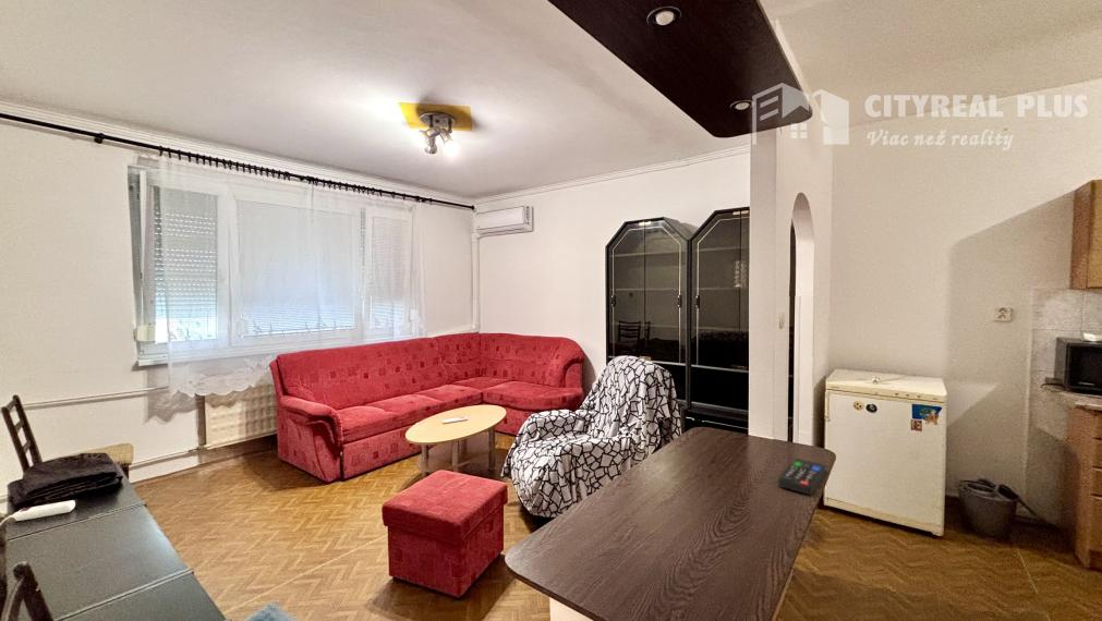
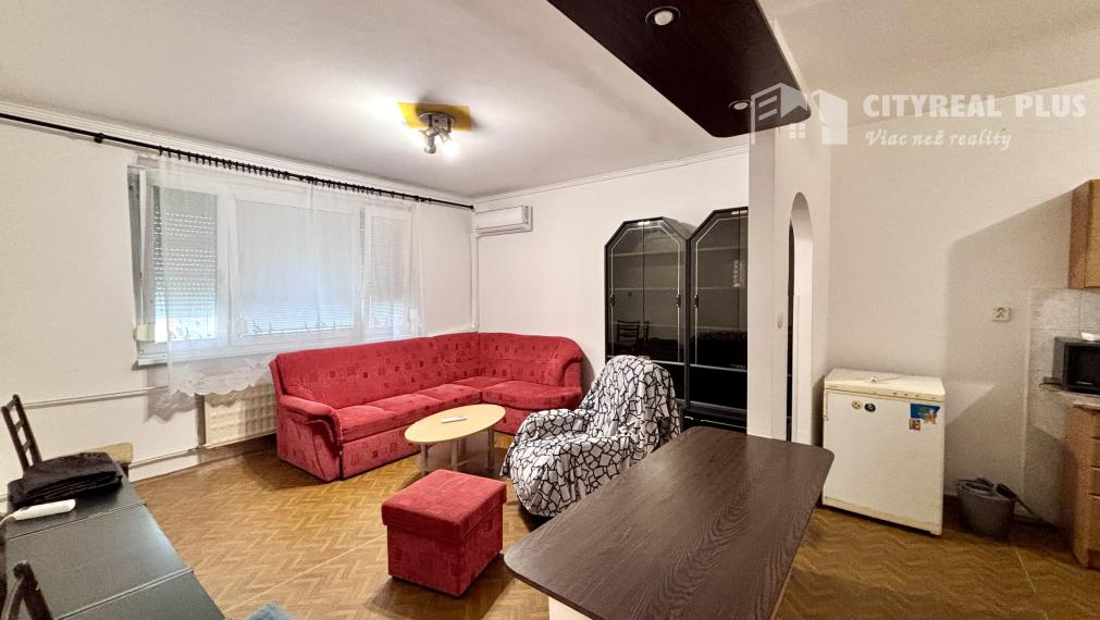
- remote control (802, 474)
